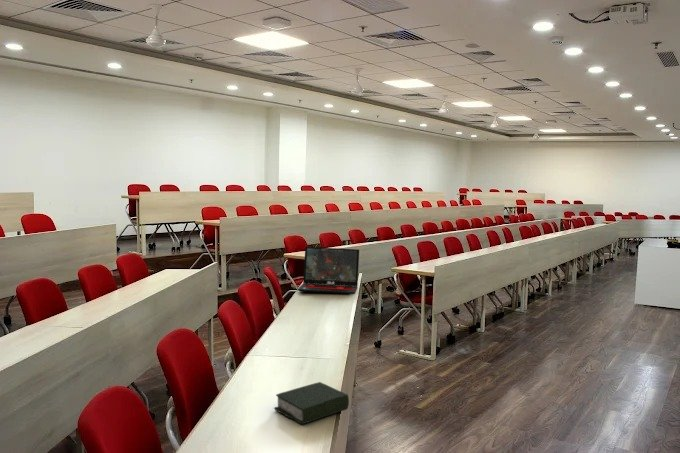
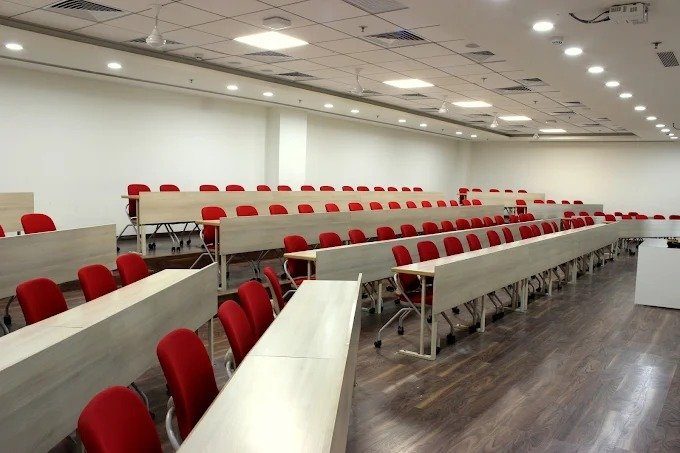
- laptop (329, 269)
- book (311, 402)
